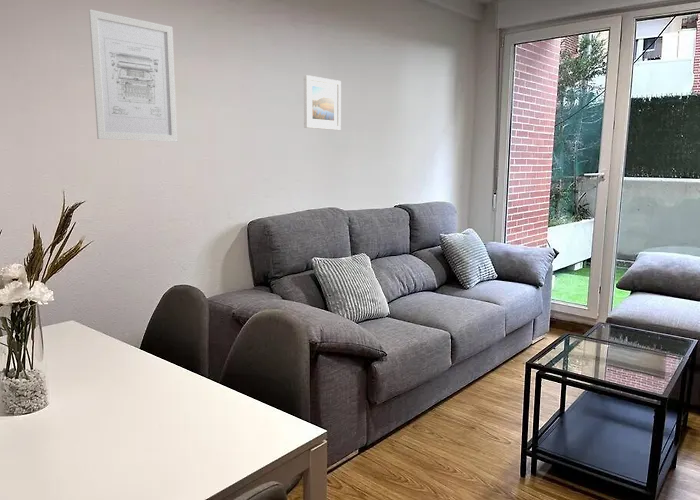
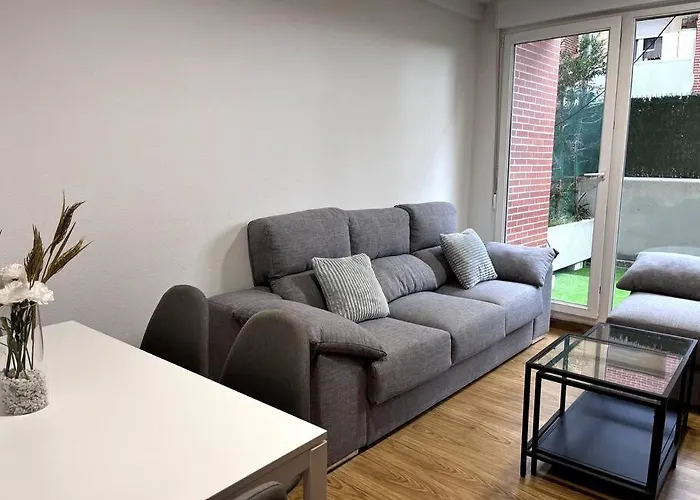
- wall art (136, 80)
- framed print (323, 103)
